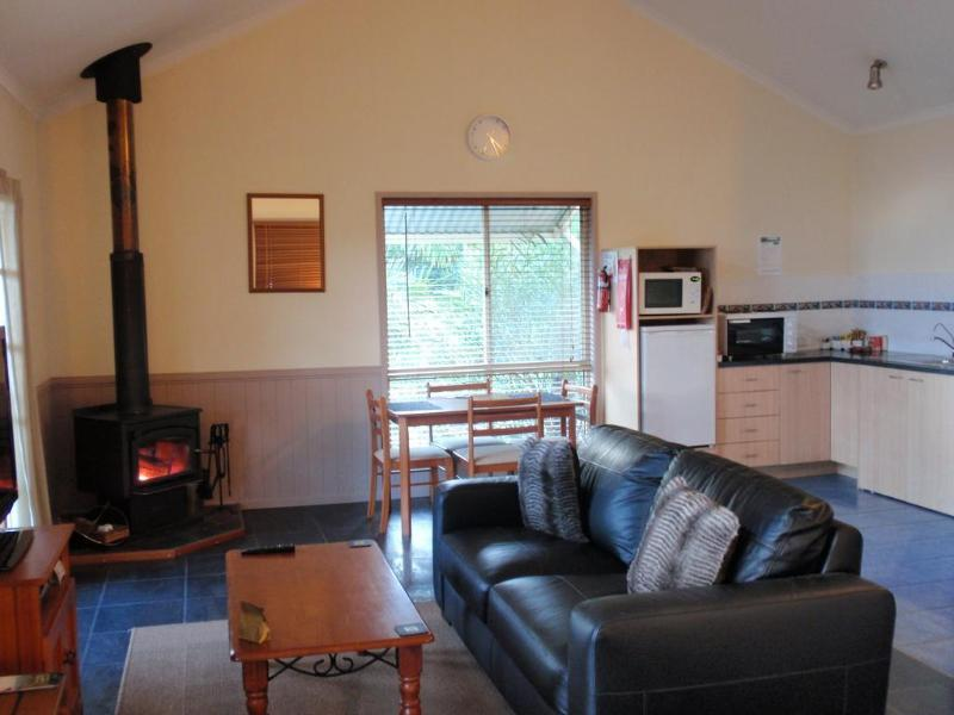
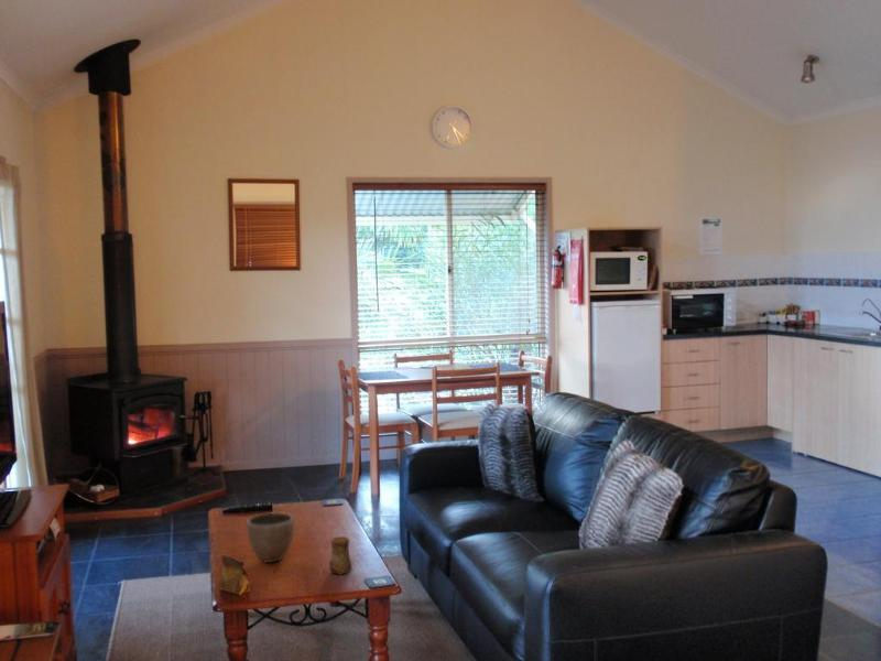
+ decorative bowl (270, 539)
+ cup (340, 555)
